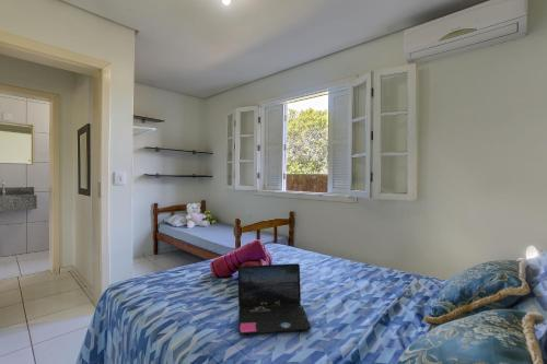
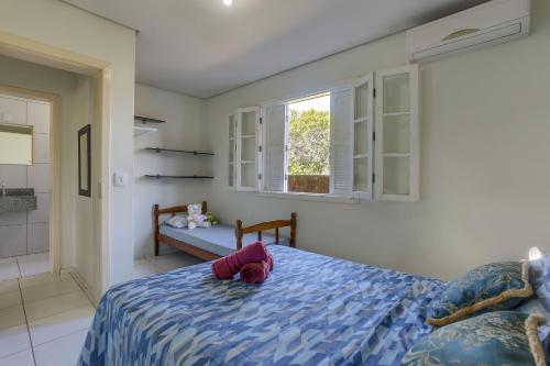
- laptop (271, 295)
